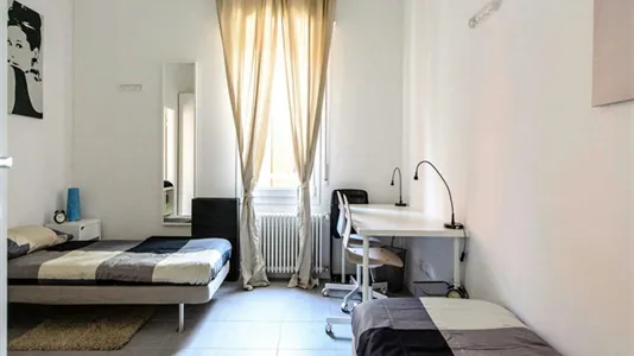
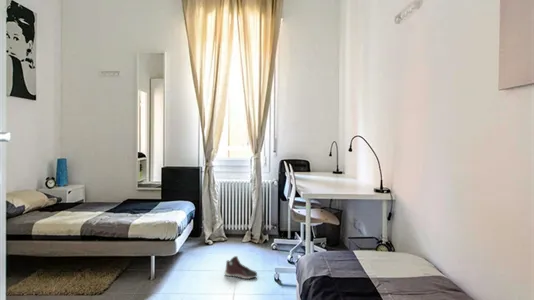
+ sneaker (240, 266)
